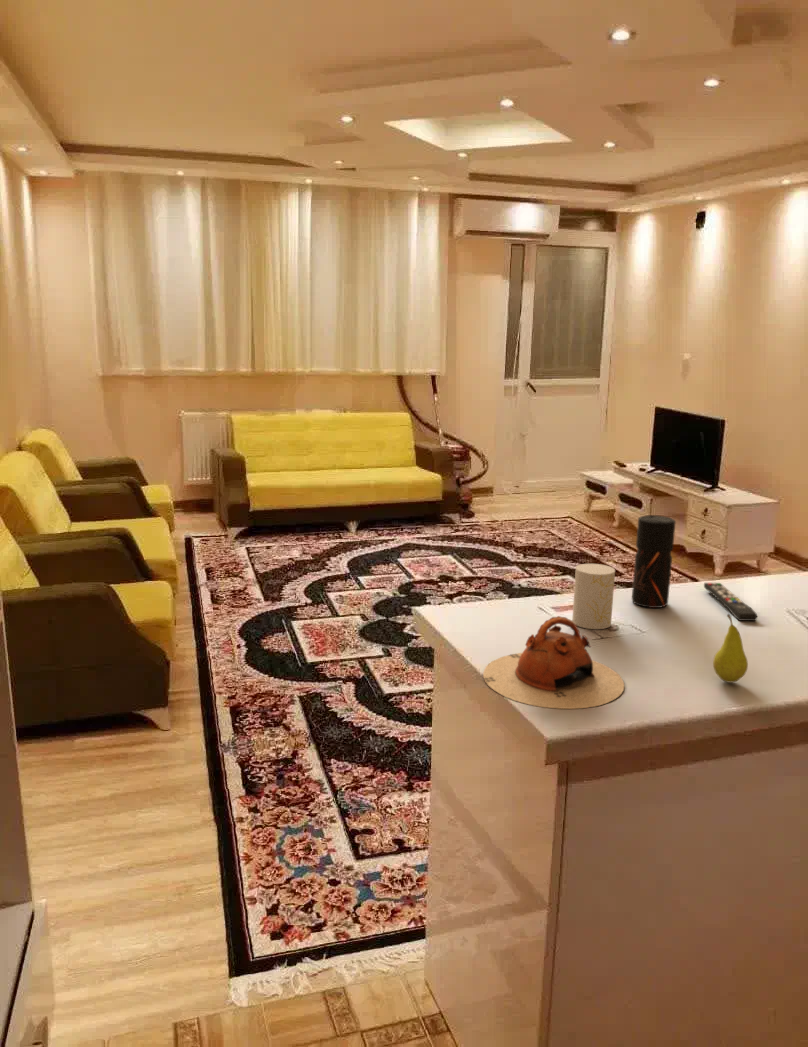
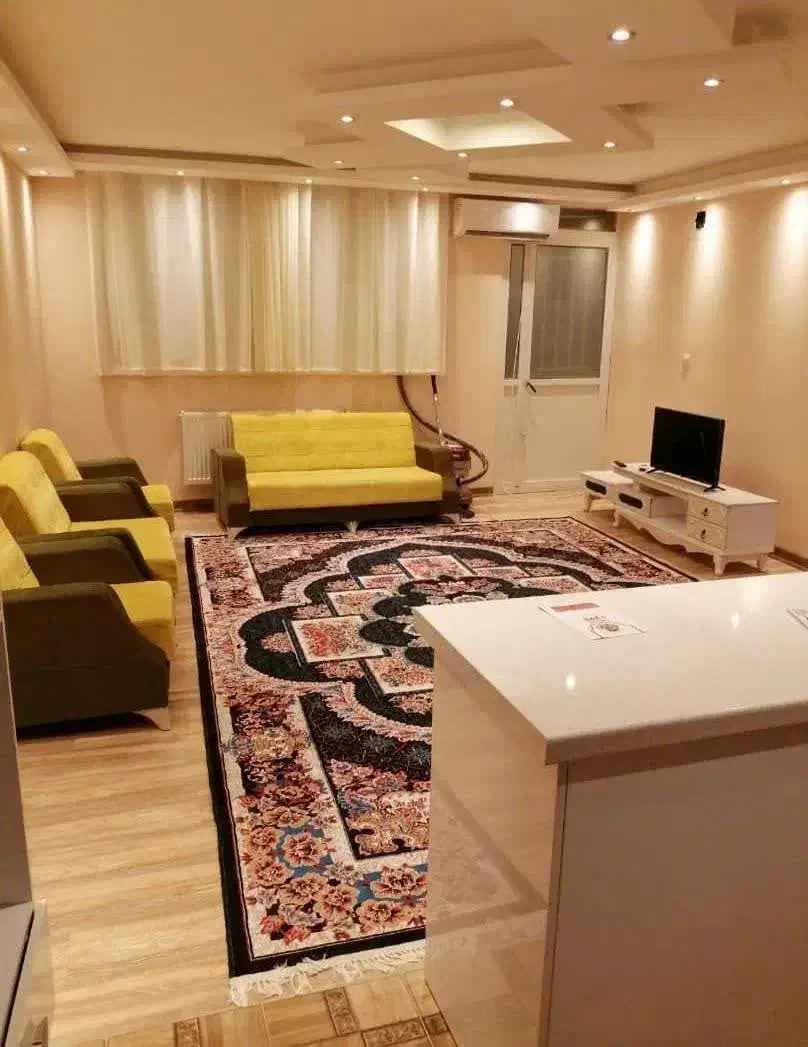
- cup (593, 595)
- remote control (729, 600)
- teapot (554, 649)
- pepper grinder (653, 561)
- fruit (732, 649)
